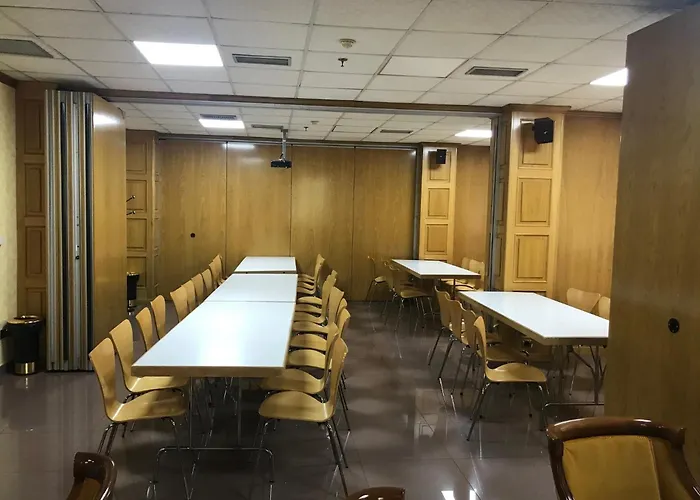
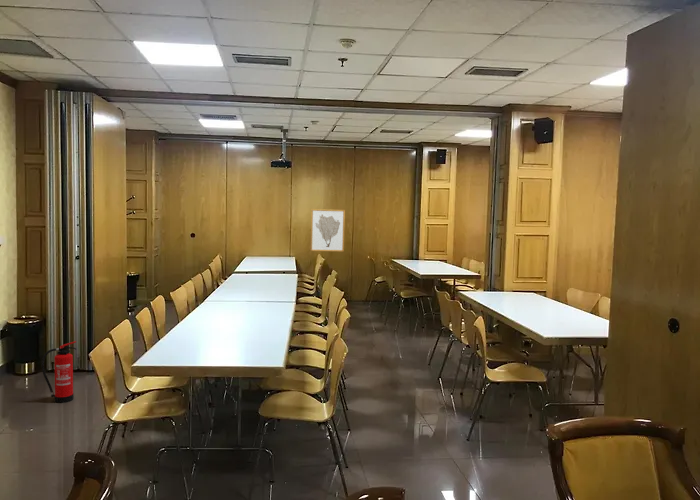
+ fire extinguisher (59, 371)
+ wall art (327, 230)
